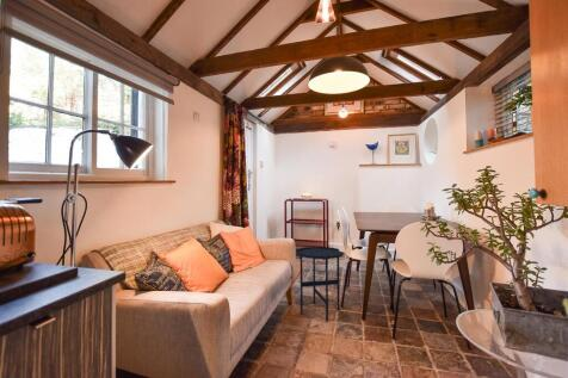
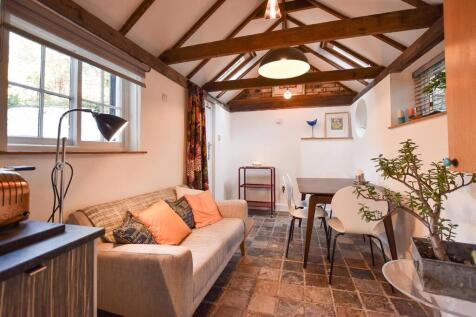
- side table (320, 281)
